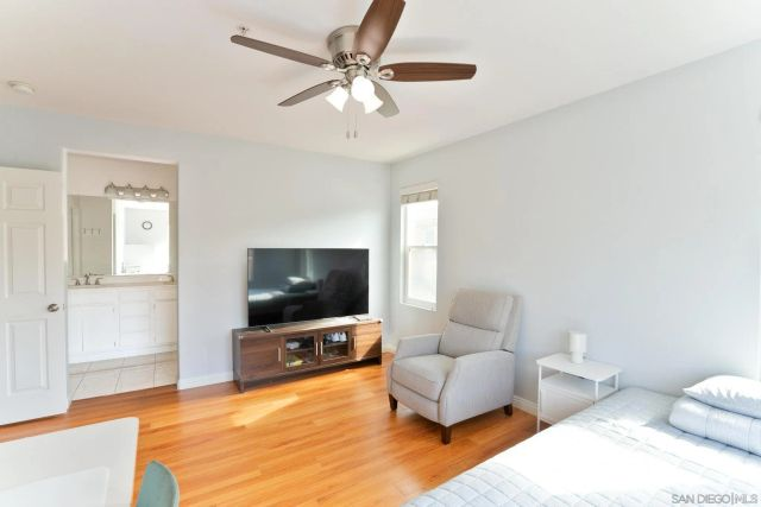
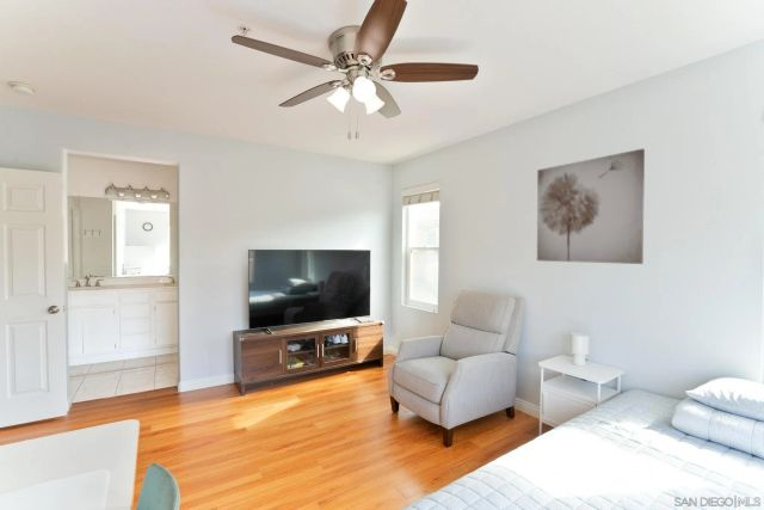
+ wall art (584, 211)
